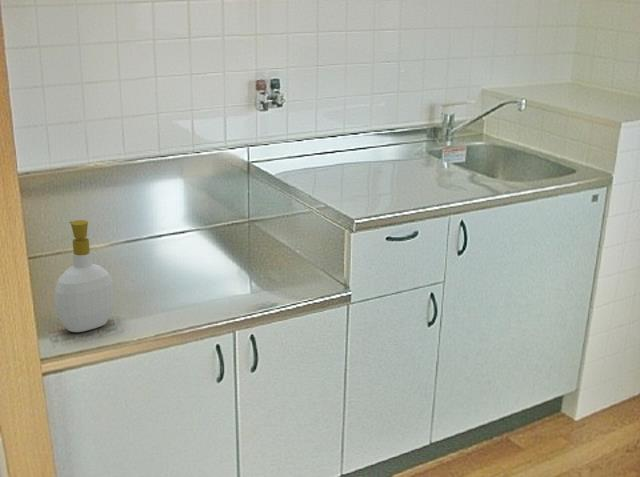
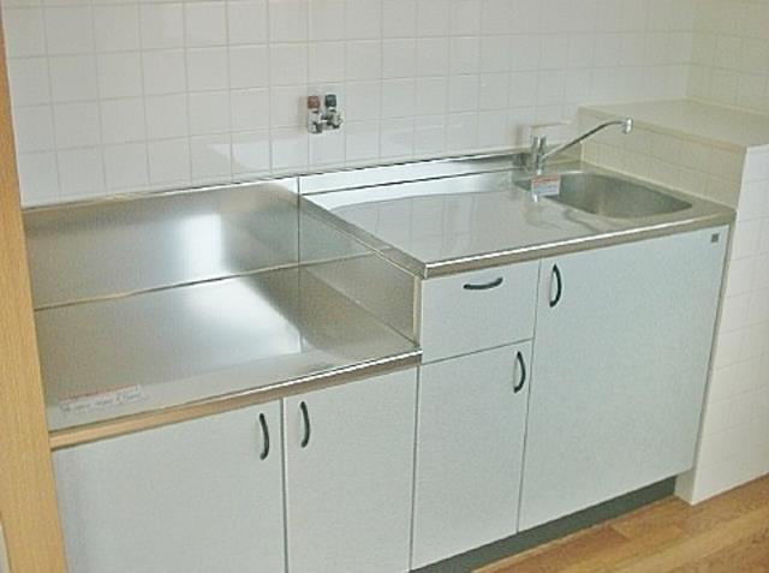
- soap bottle (82, 274)
